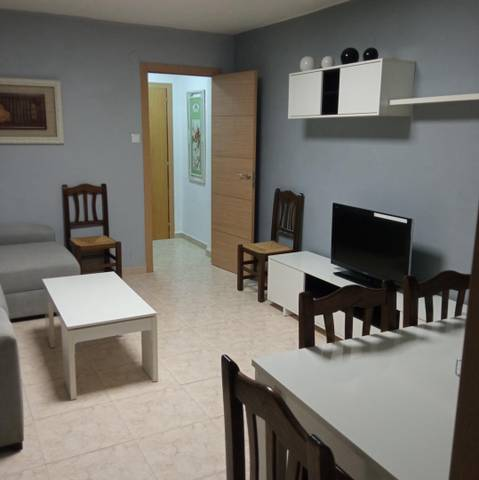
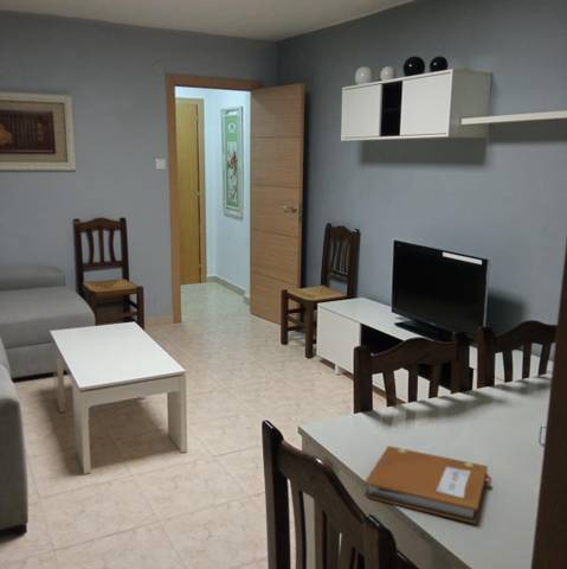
+ notebook (430, 480)
